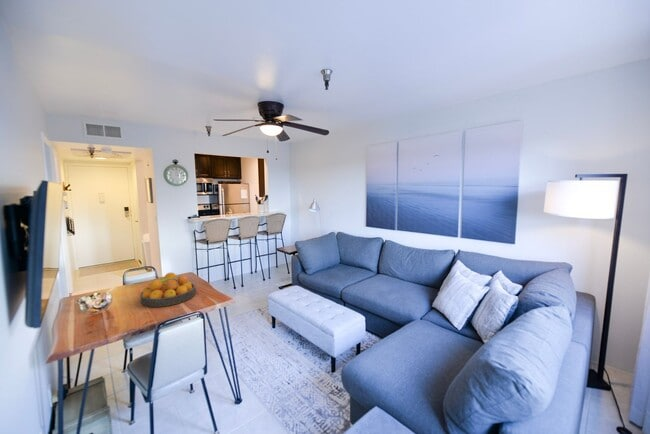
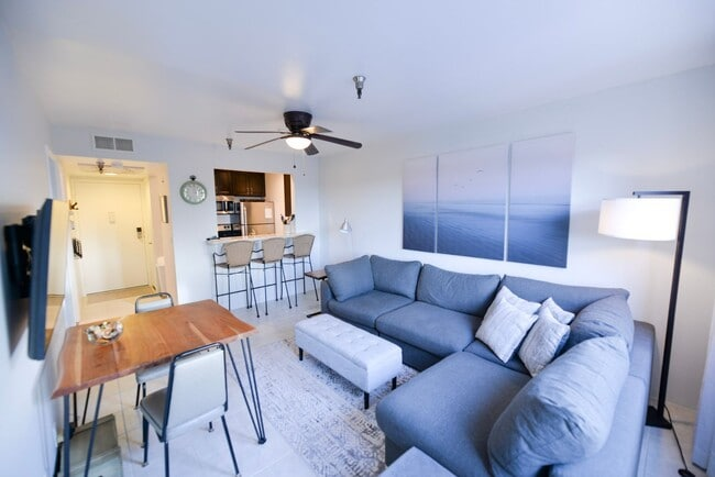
- fruit bowl (168, 286)
